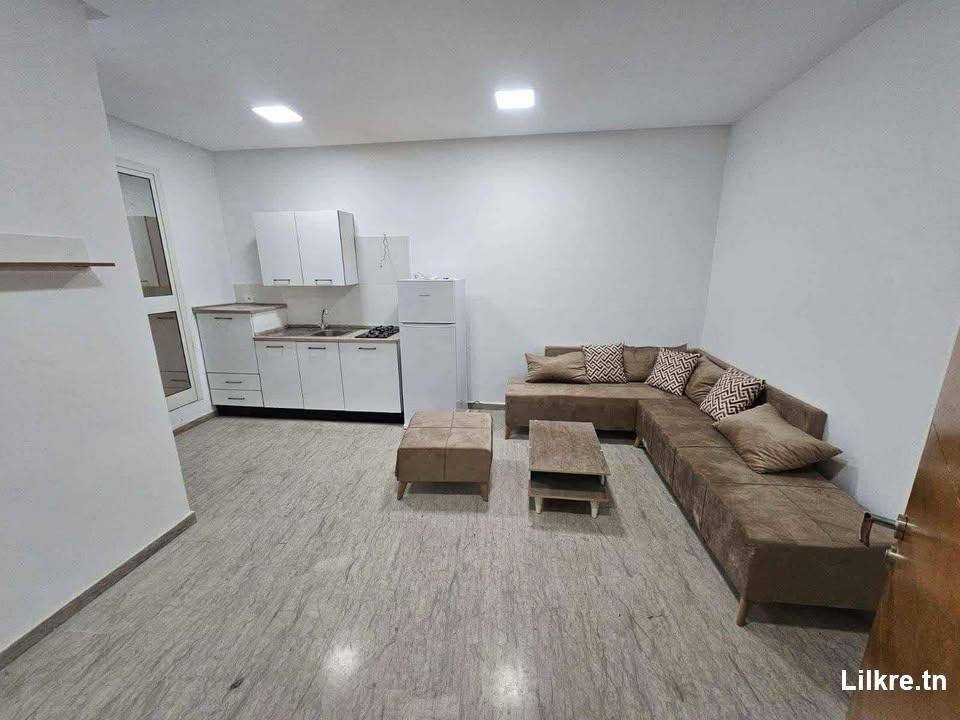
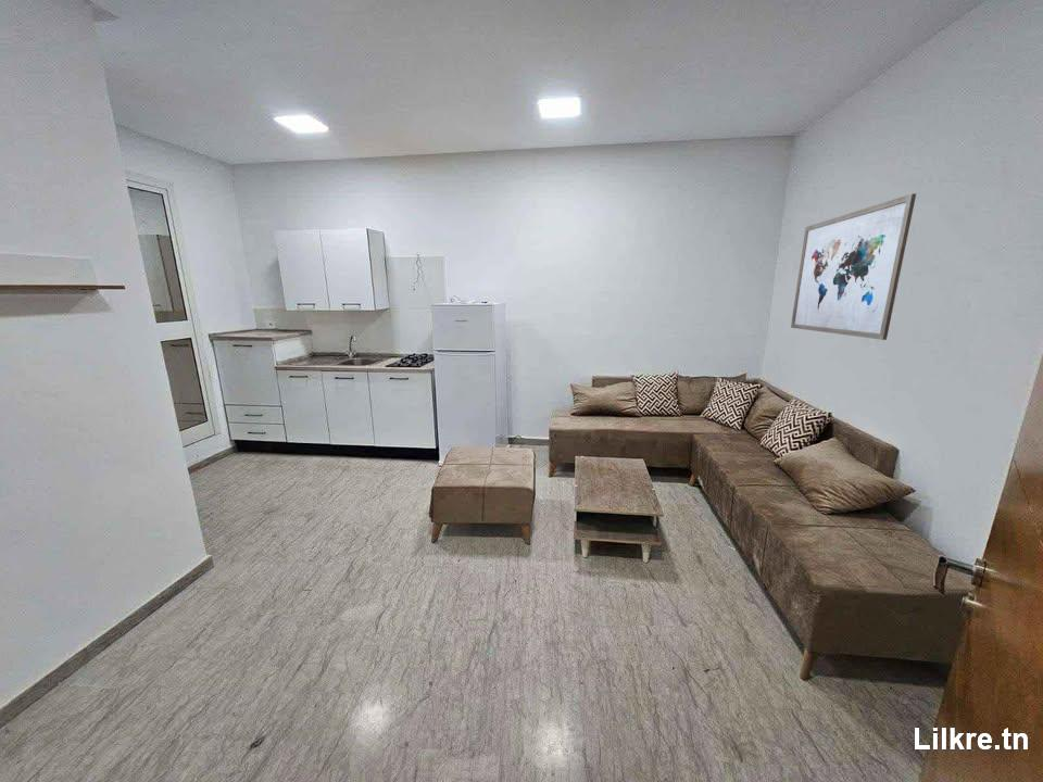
+ wall art (840, 275)
